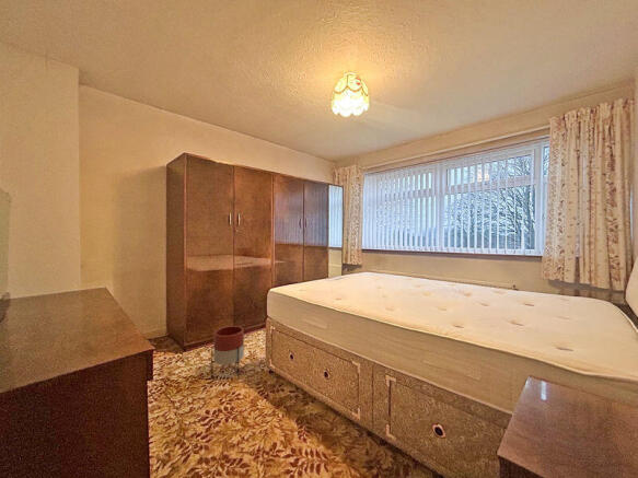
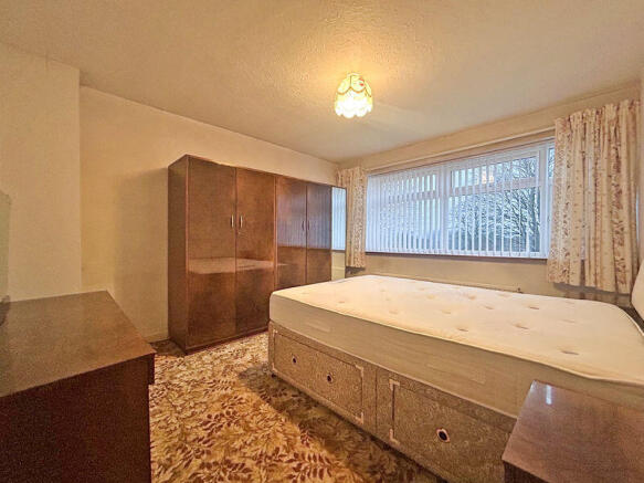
- planter (228, 351)
